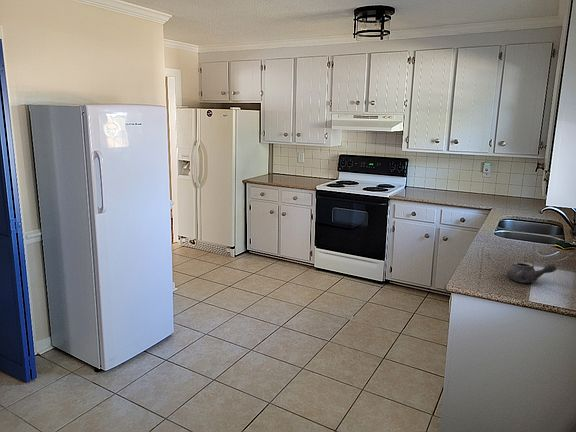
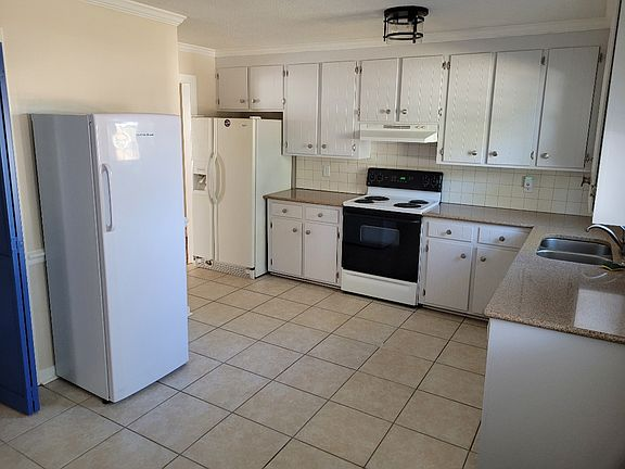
- teapot (530, 271)
